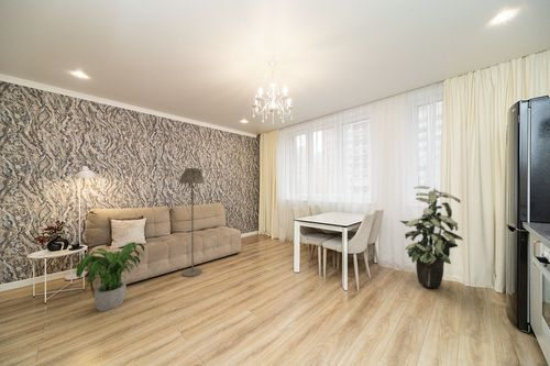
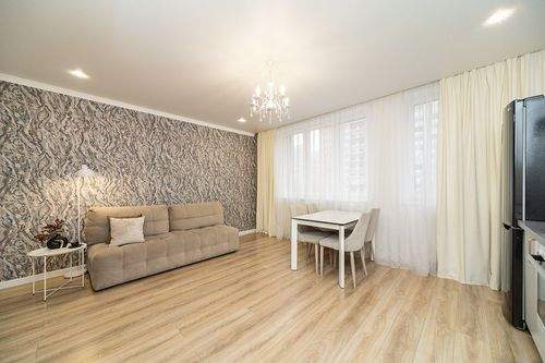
- floor lamp (191, 220)
- potted plant (113, 276)
- indoor plant (428, 234)
